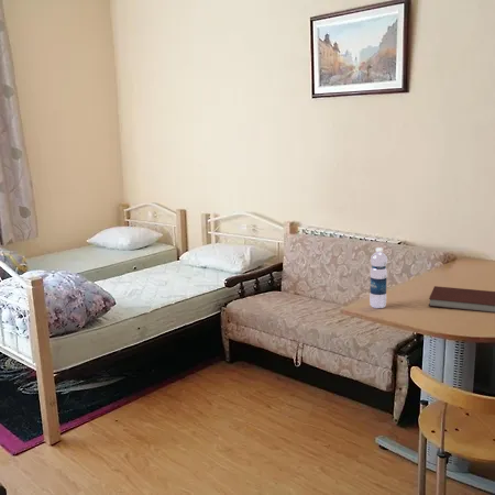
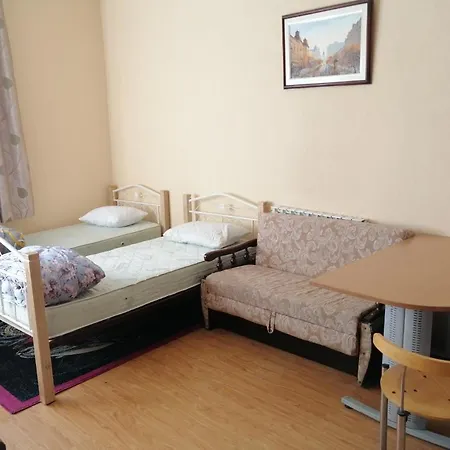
- notebook (463, 298)
- water bottle (378, 277)
